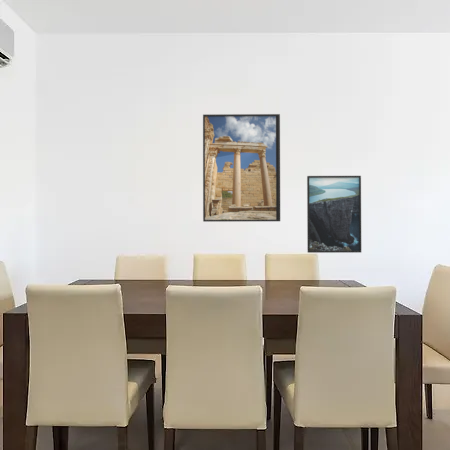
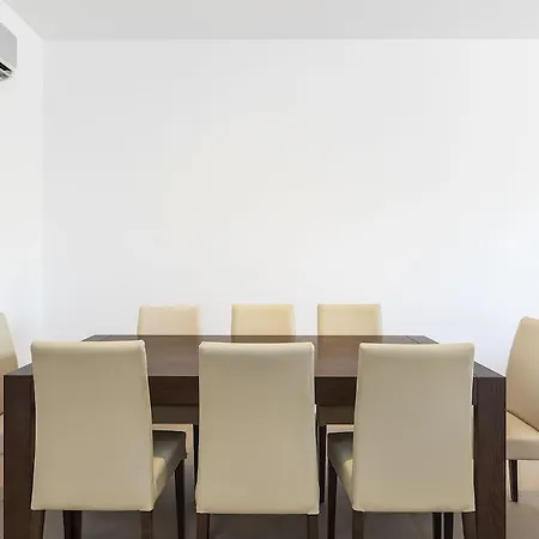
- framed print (241, 167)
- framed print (334, 214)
